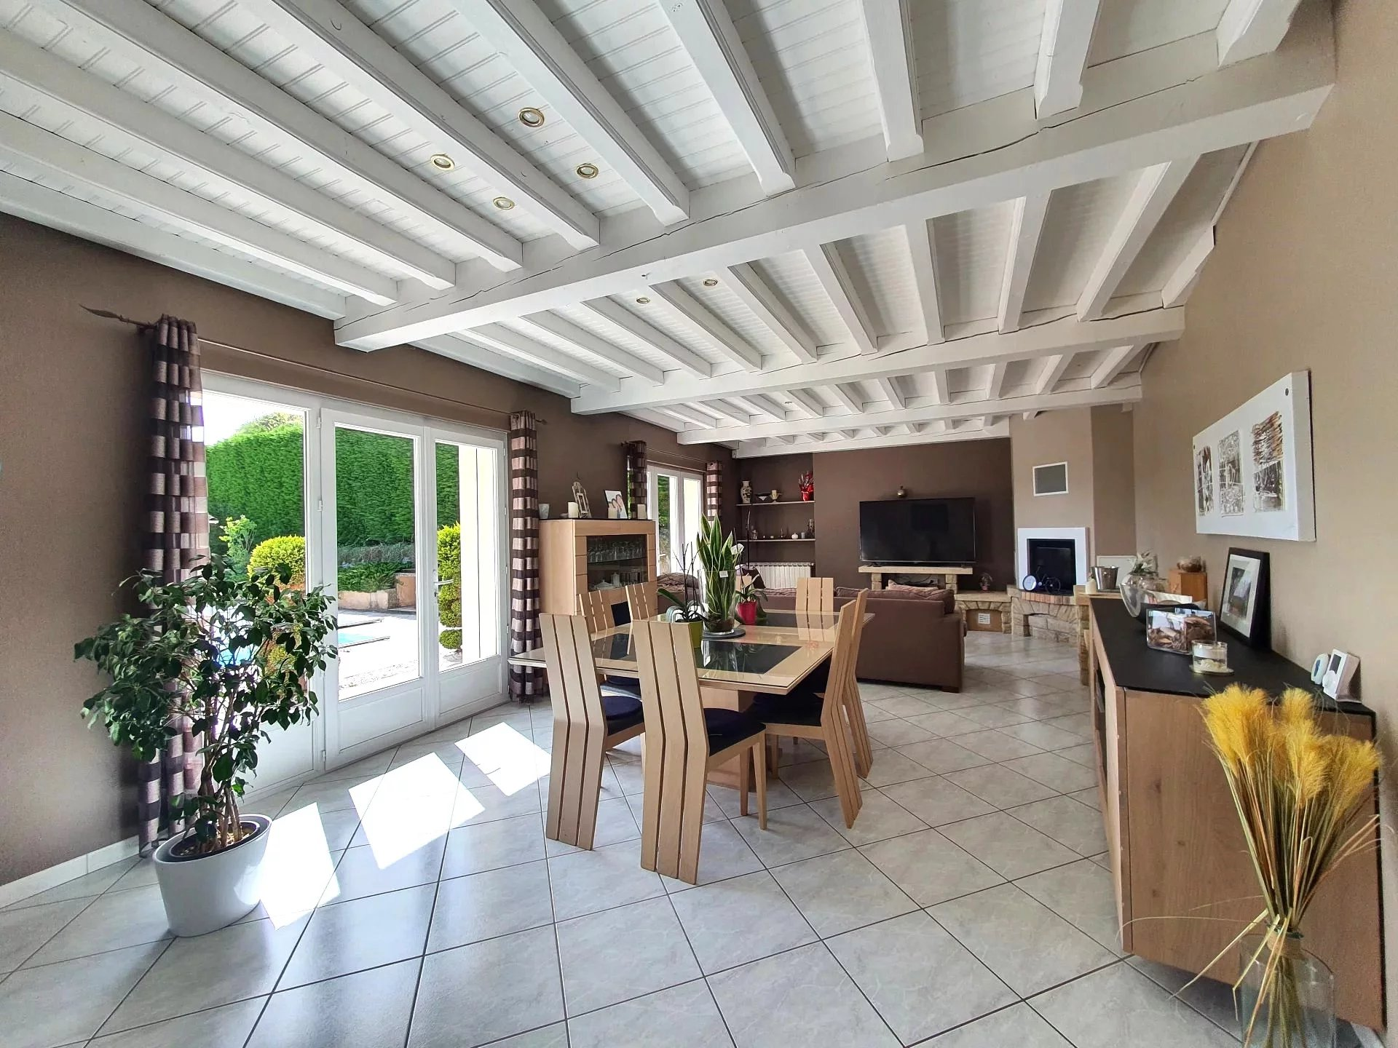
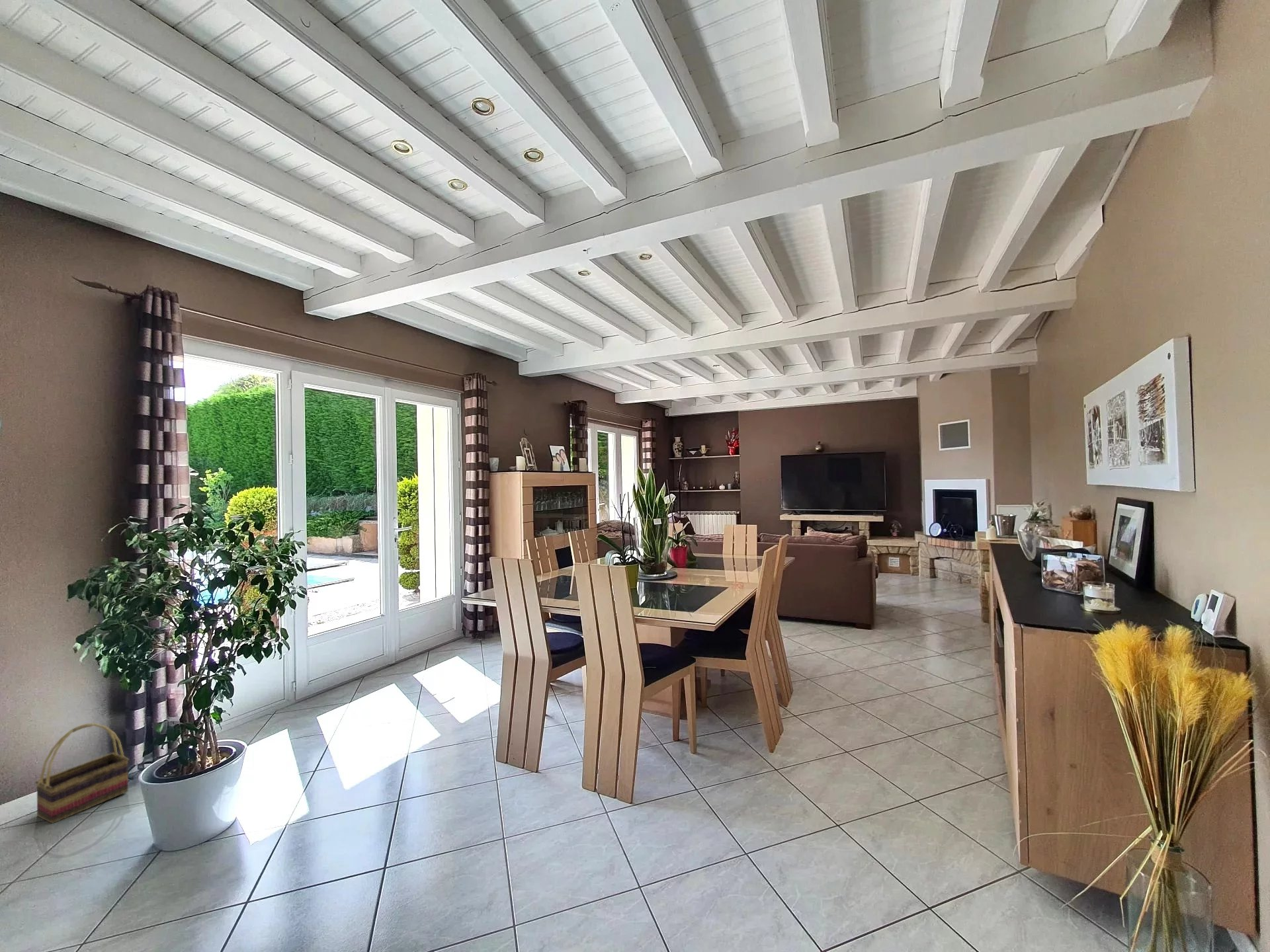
+ basket (83, 764)
